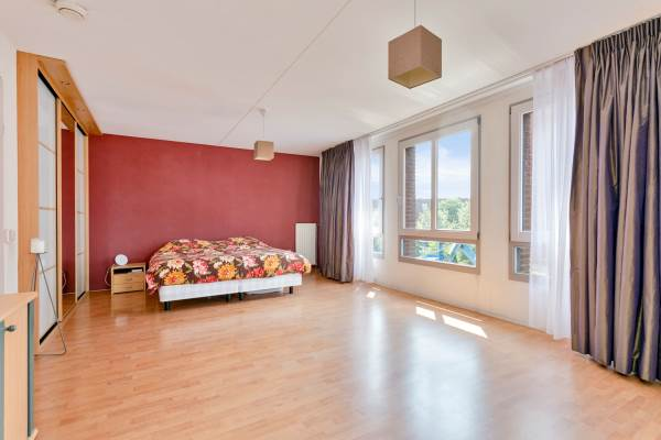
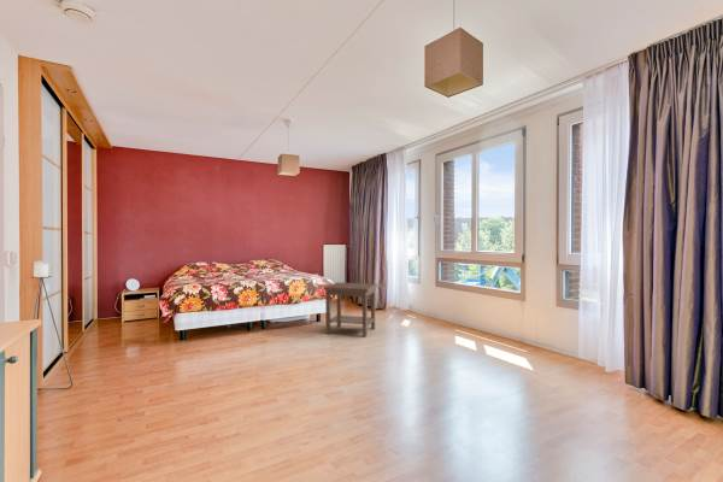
+ side table (351, 316)
